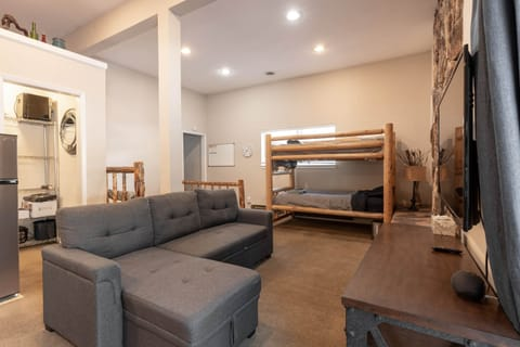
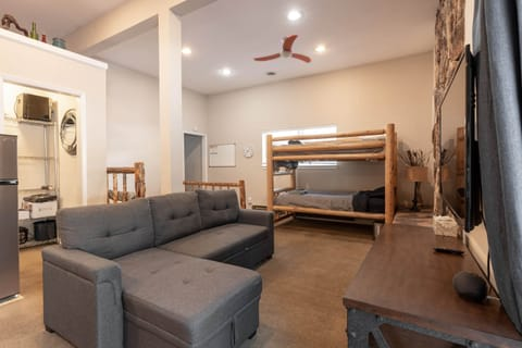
+ ceiling fan (283, 47)
